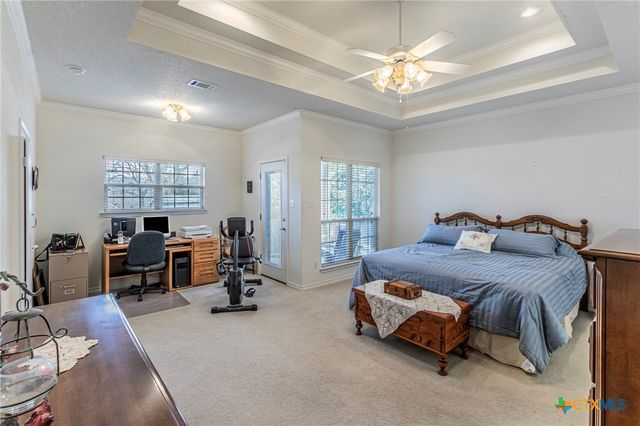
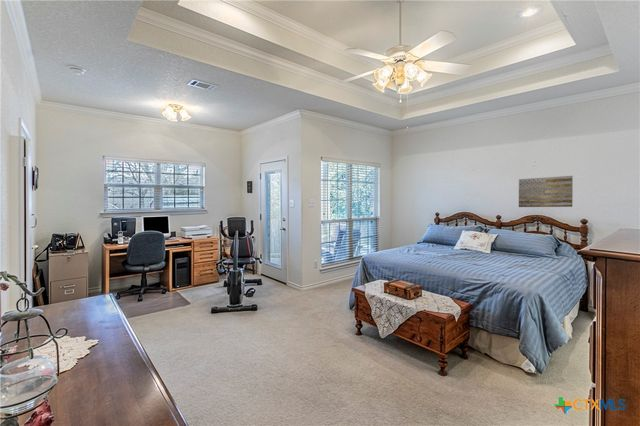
+ wall art (544, 192)
